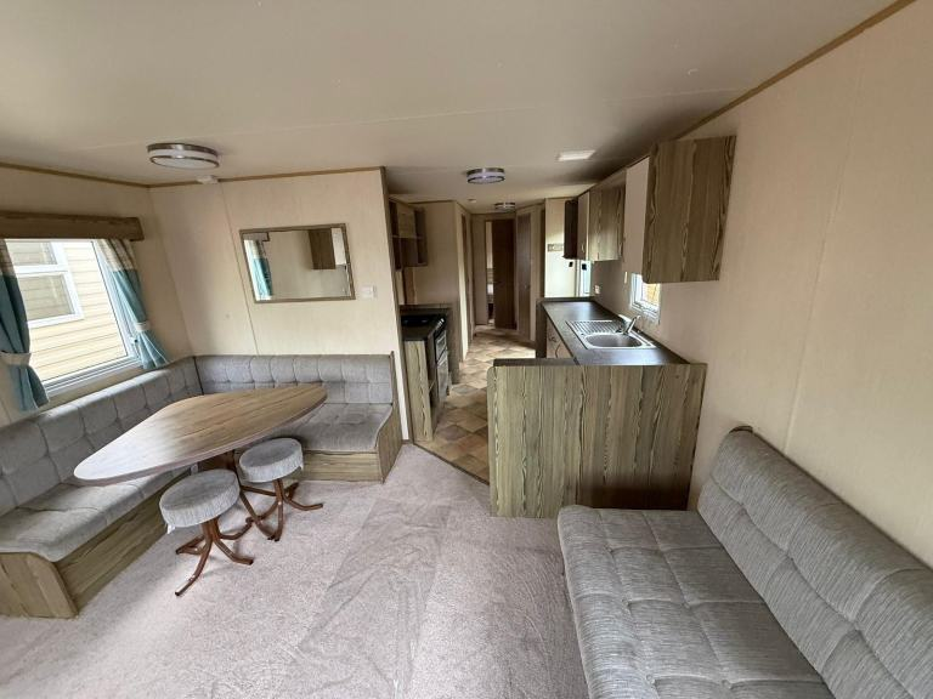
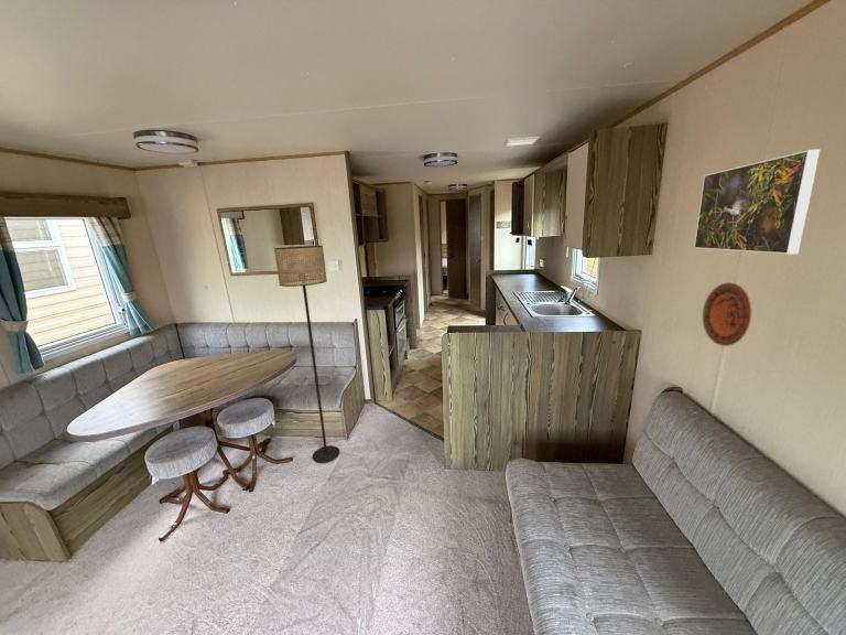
+ decorative plate (726, 314)
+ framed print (744, 208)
+ floor lamp (313, 358)
